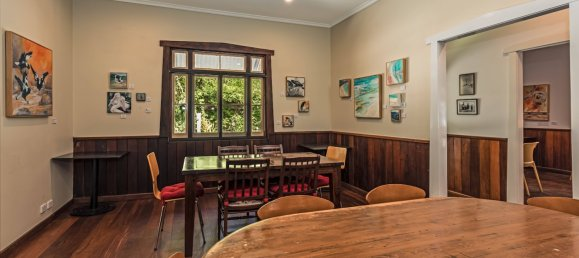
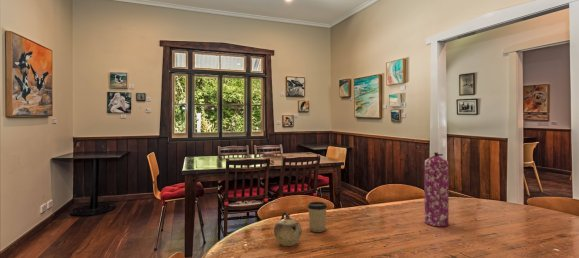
+ gas cylinder (436, 187)
+ cup (317, 216)
+ teapot (288, 229)
